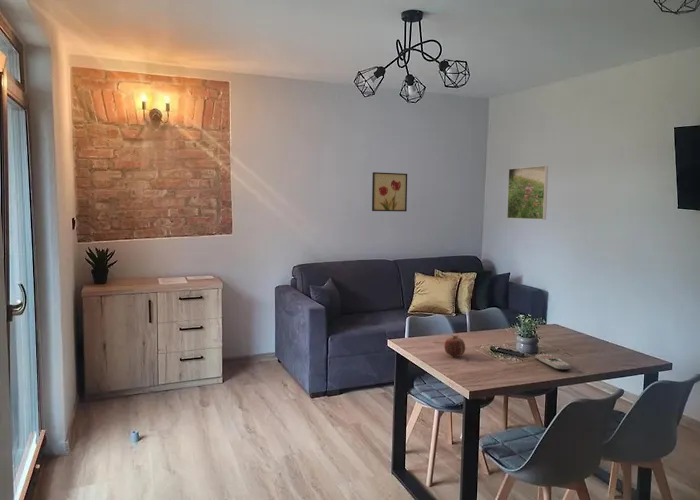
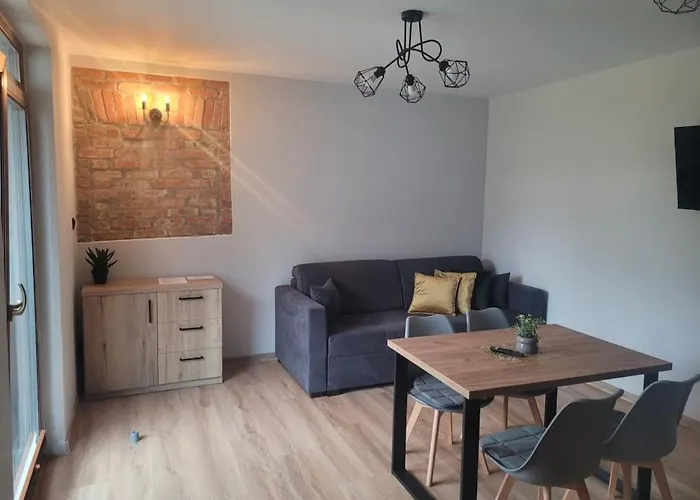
- remote control (553, 362)
- wall art (389, 192)
- fruit (454, 345)
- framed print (526, 193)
